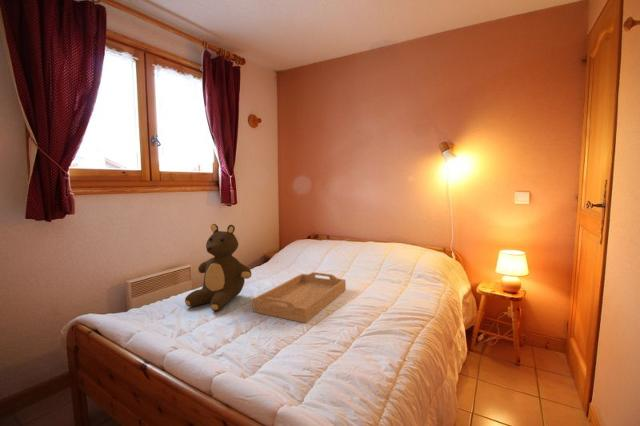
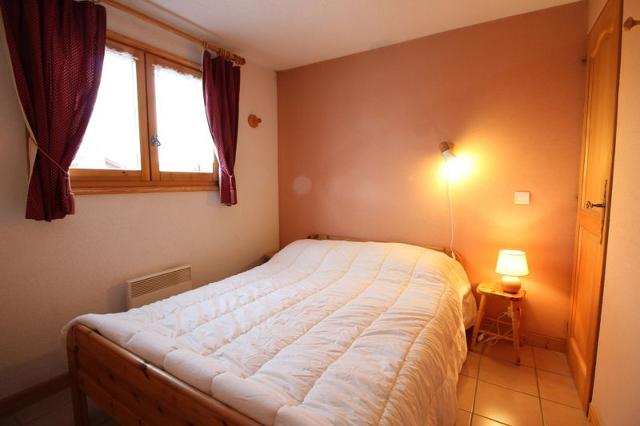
- serving tray (303, 292)
- teddy bear (216, 264)
